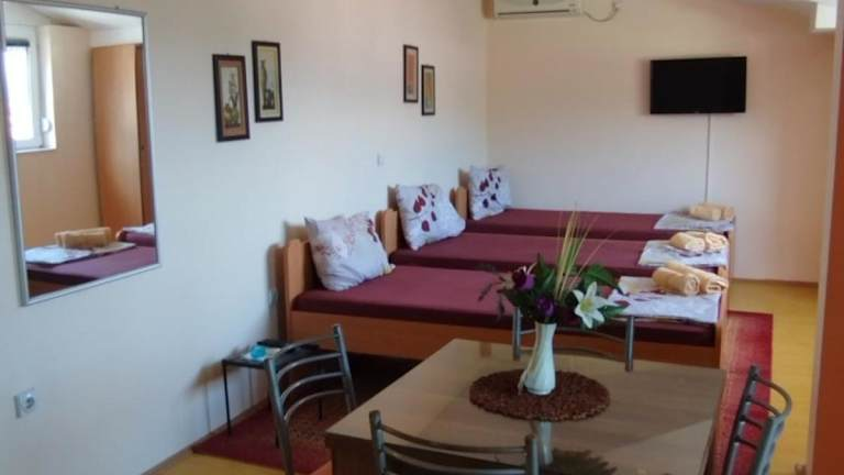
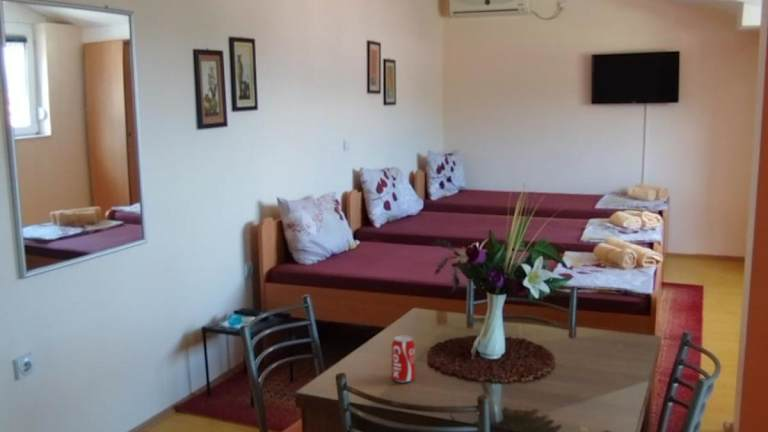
+ beverage can (403, 358)
